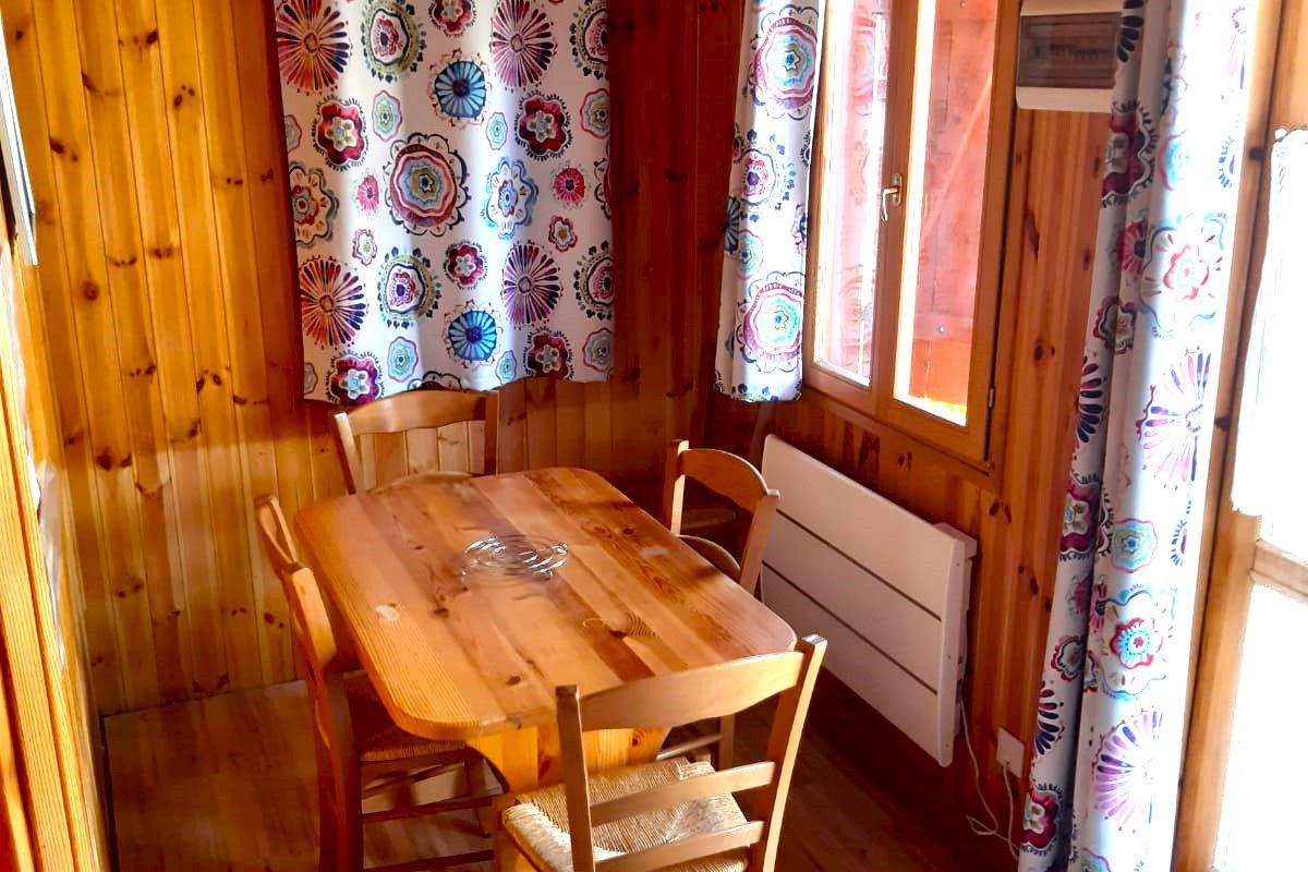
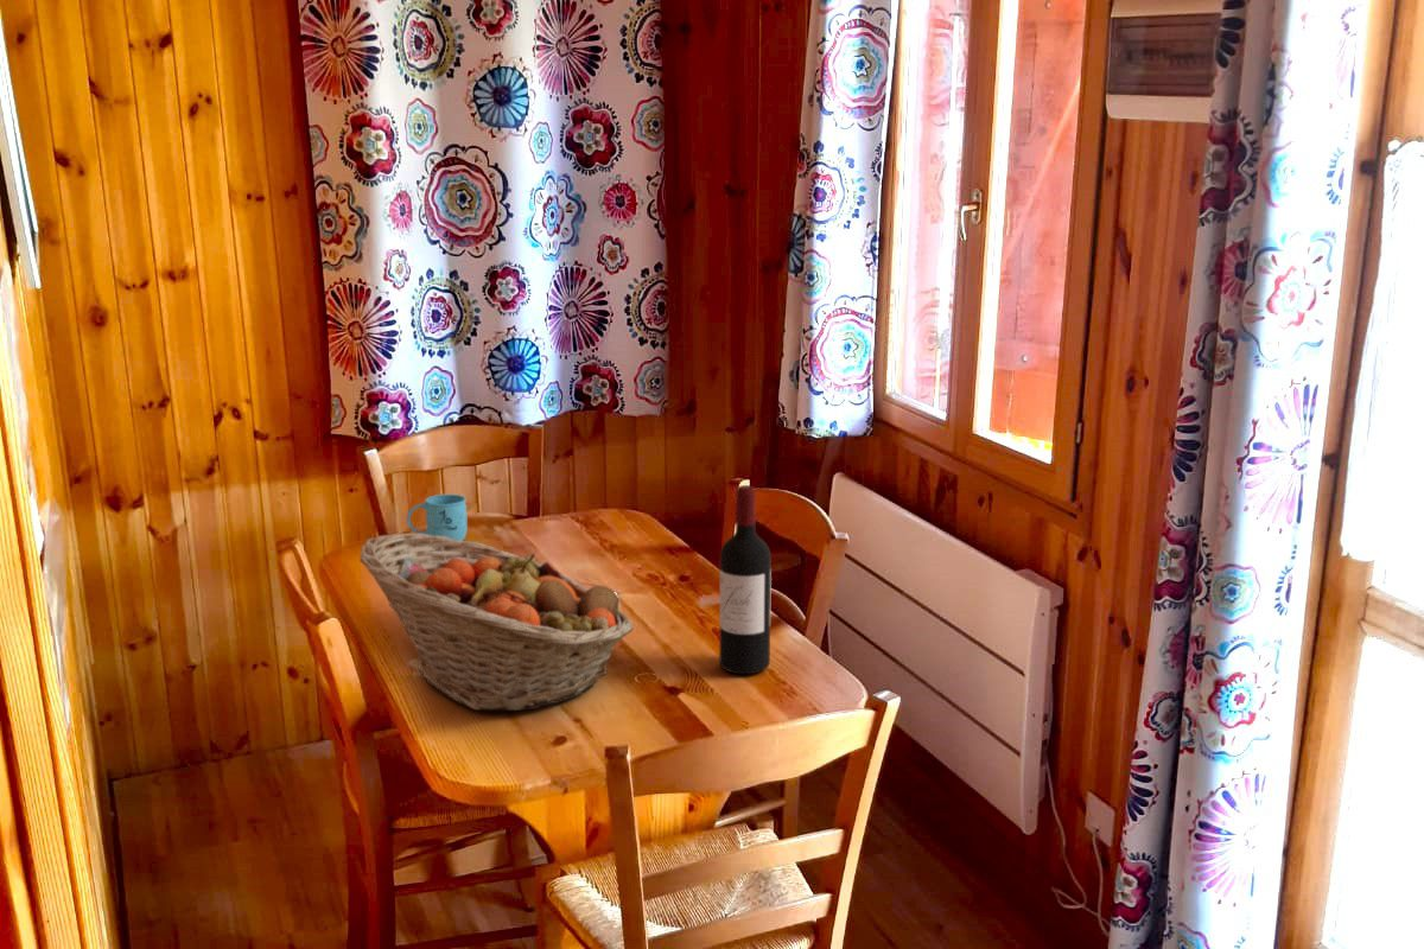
+ wine bottle (745, 578)
+ mug (437, 521)
+ fruit basket (496, 607)
